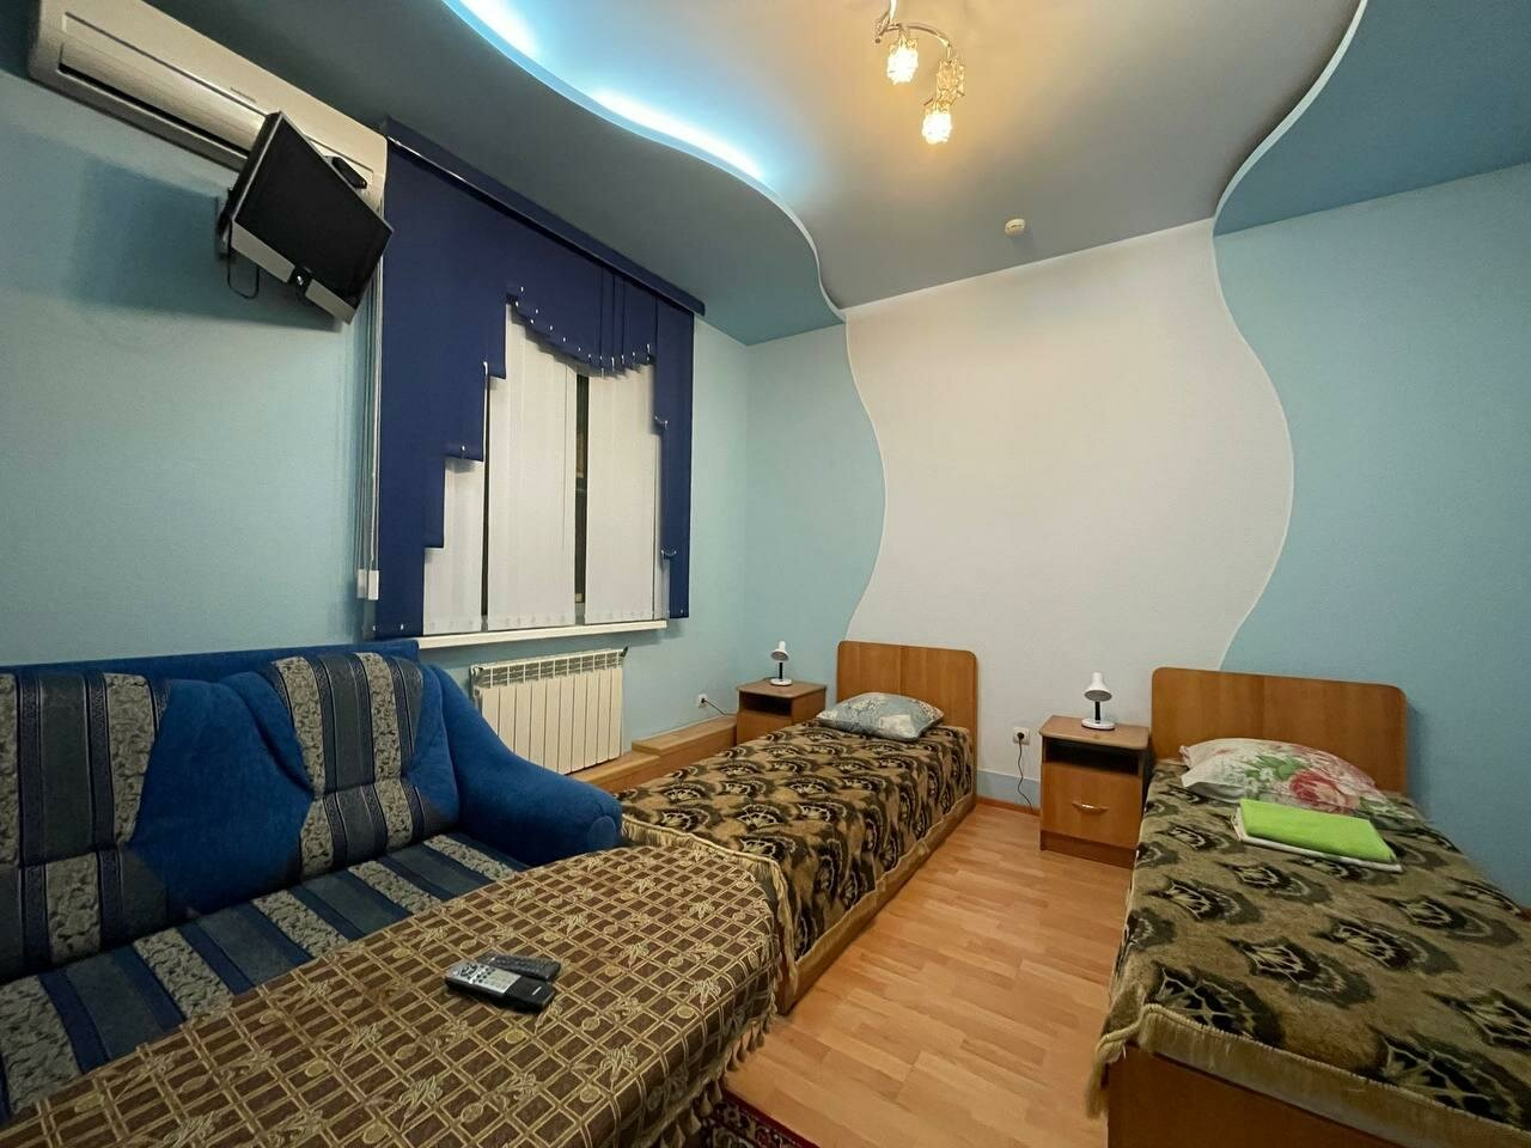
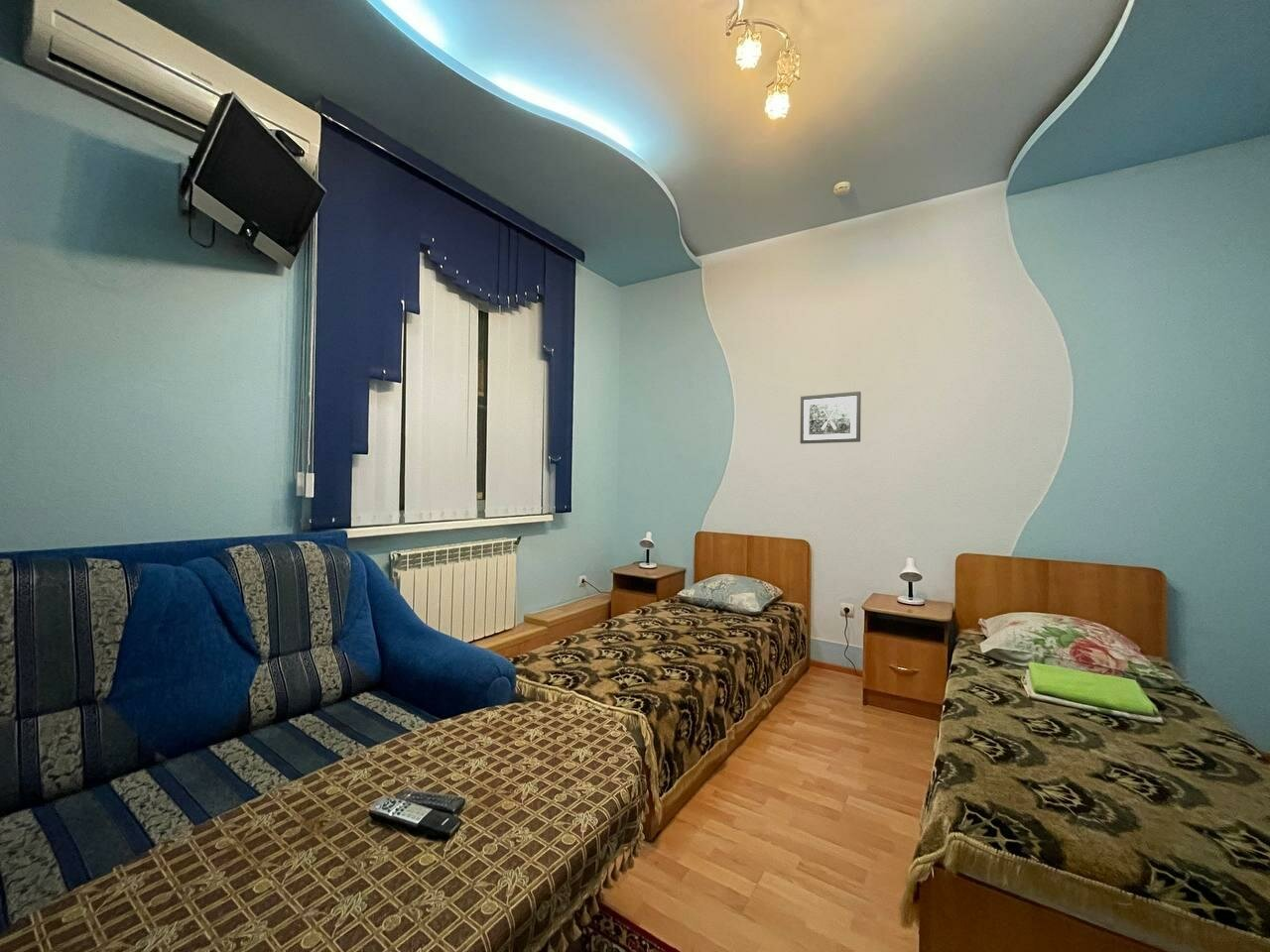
+ wall art (829, 418)
